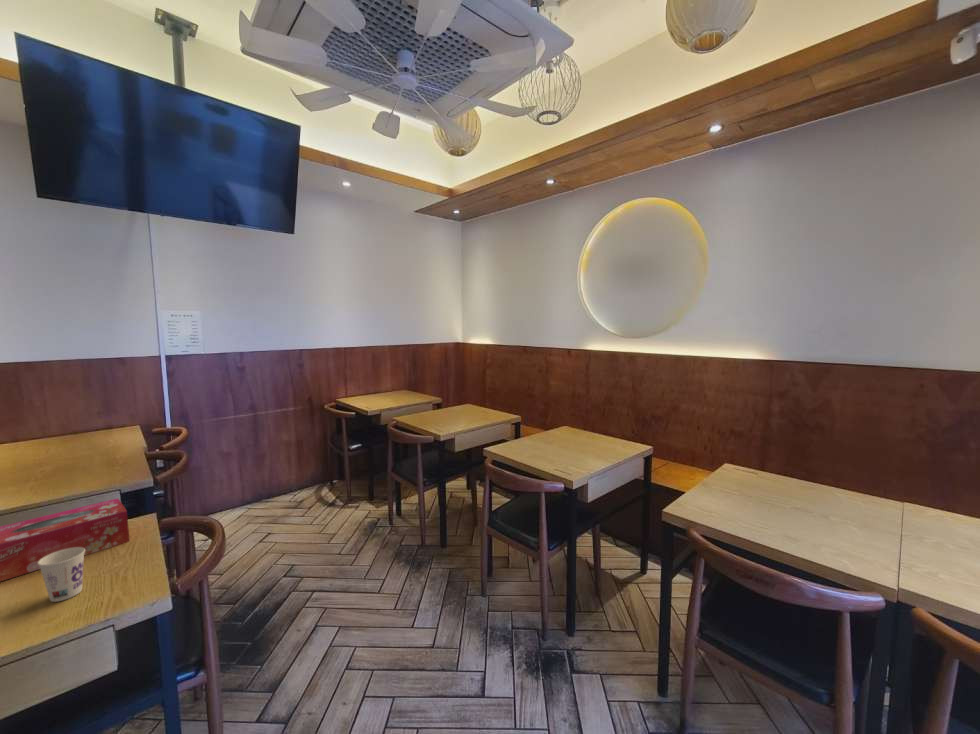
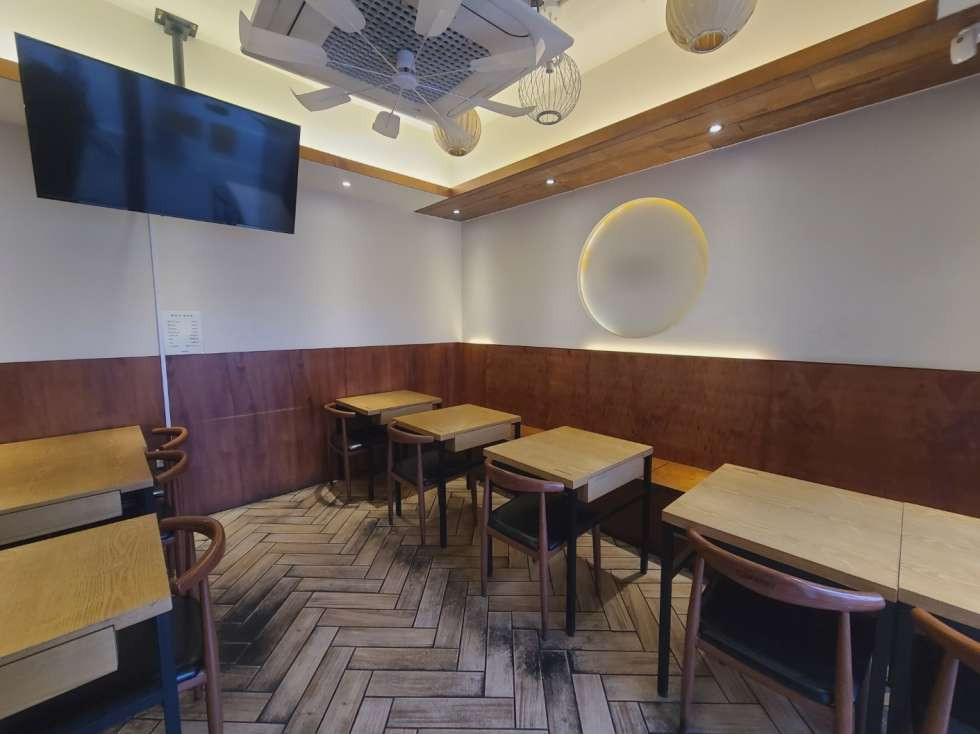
- tissue box (57, 537)
- cup (64, 575)
